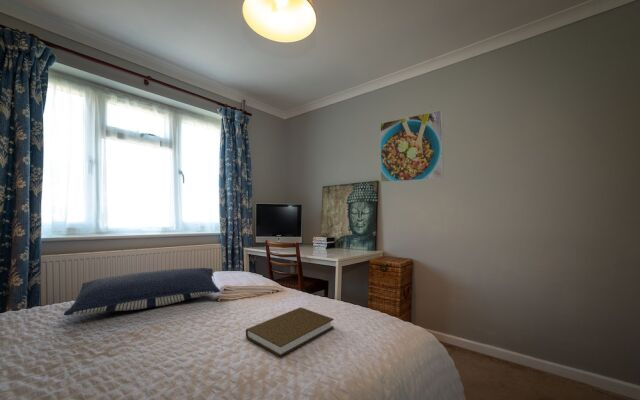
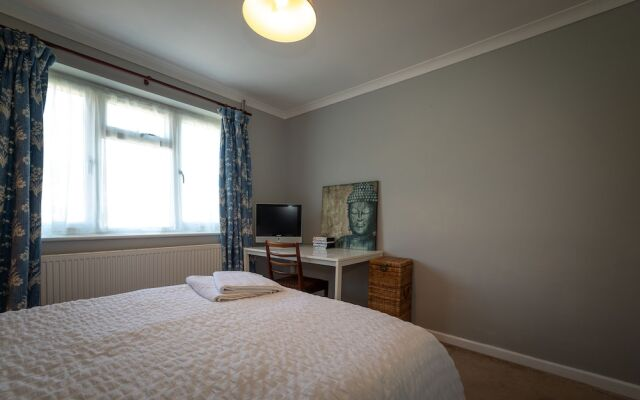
- pillow (152, 288)
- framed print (409, 148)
- book (291, 327)
